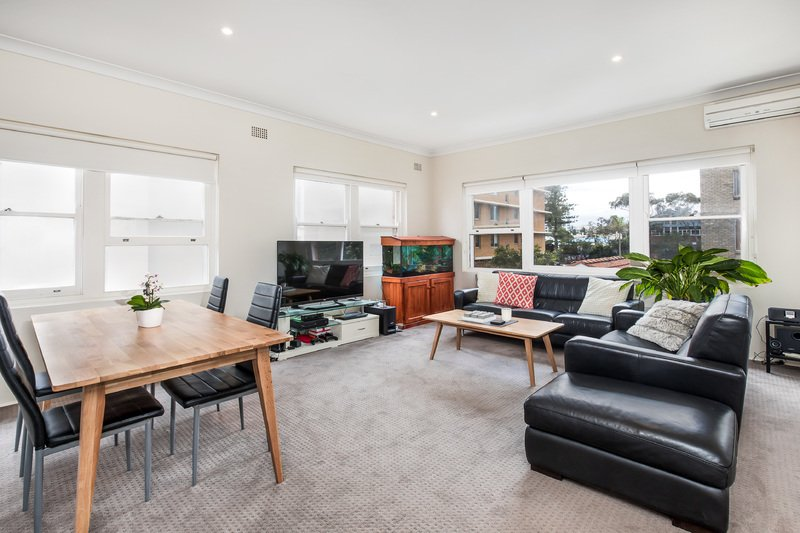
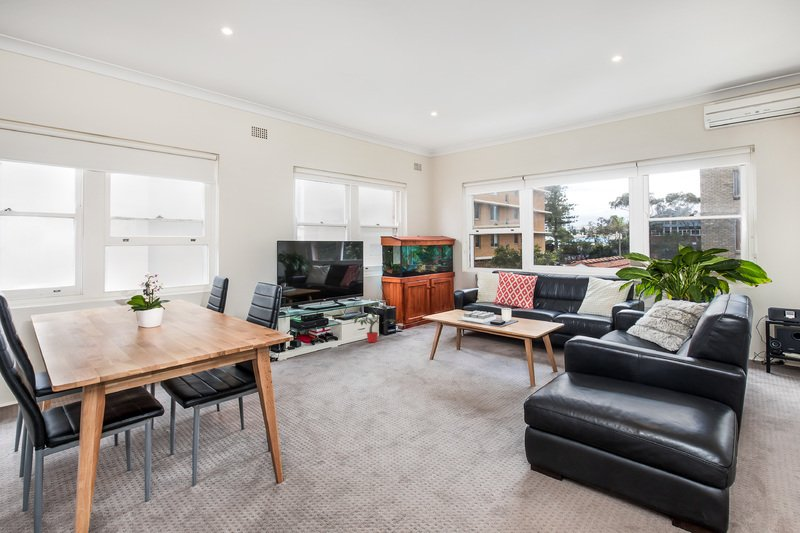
+ potted plant (374, 321)
